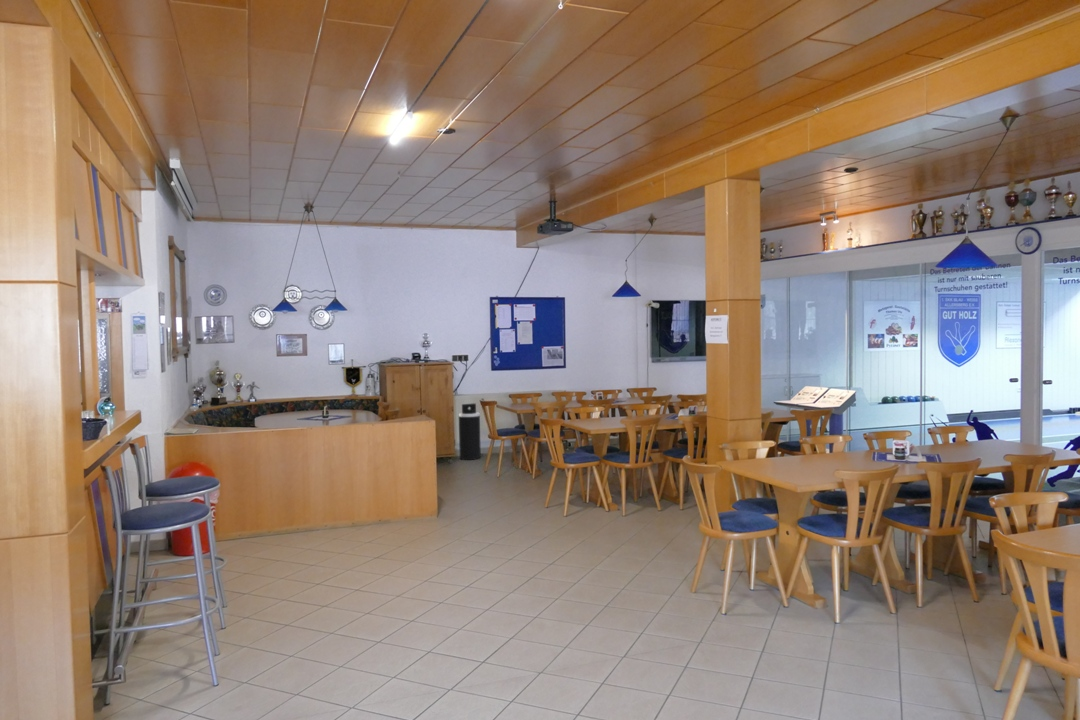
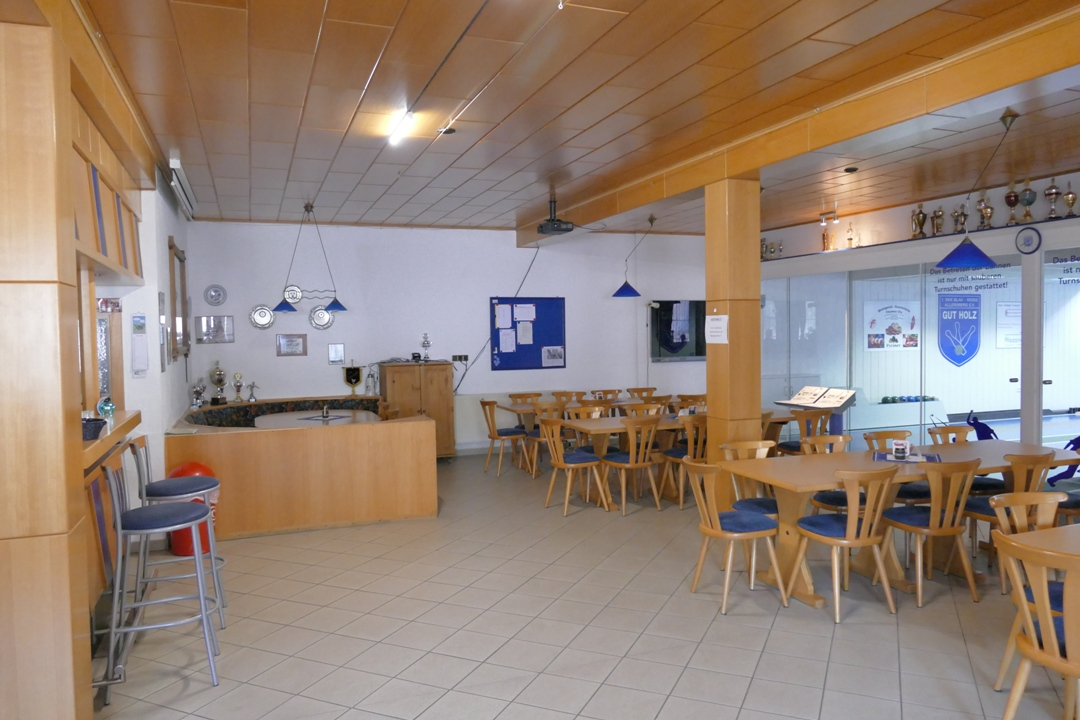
- trash can (469, 431)
